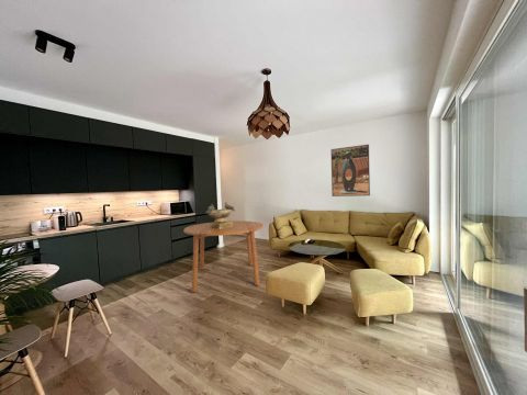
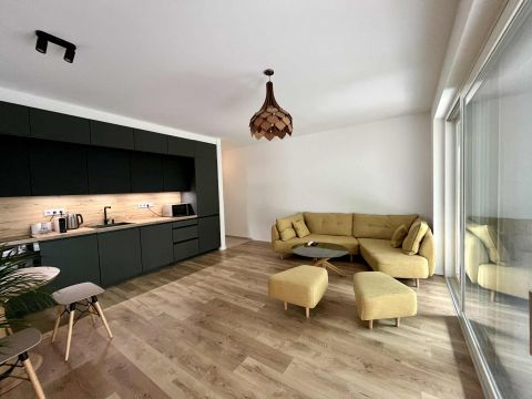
- birdbath (218, 214)
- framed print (349, 171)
- dining table (223, 235)
